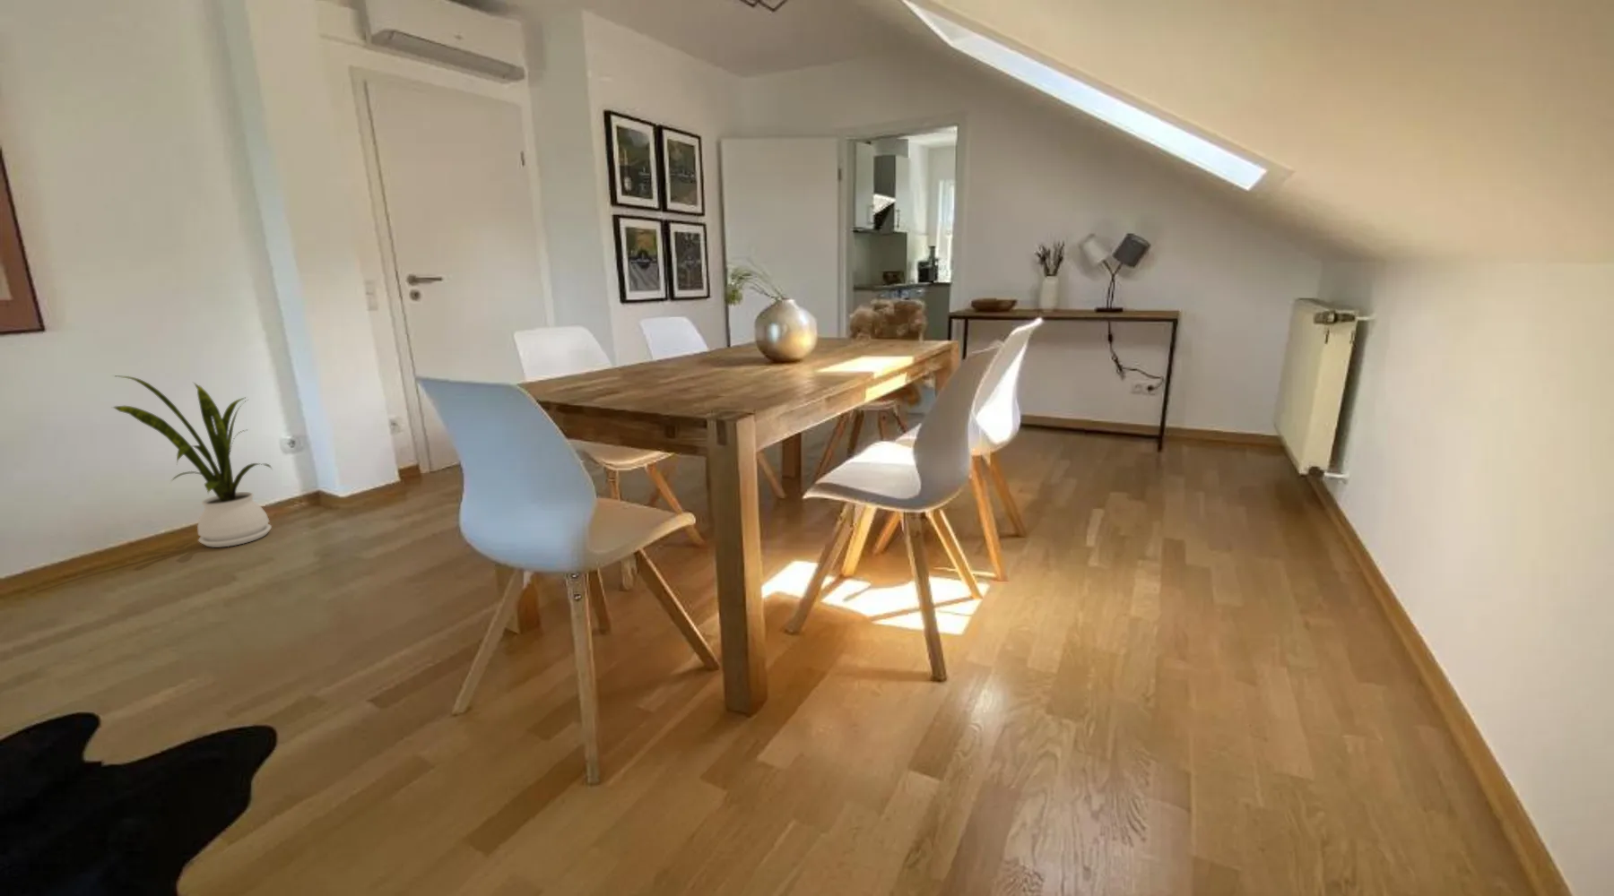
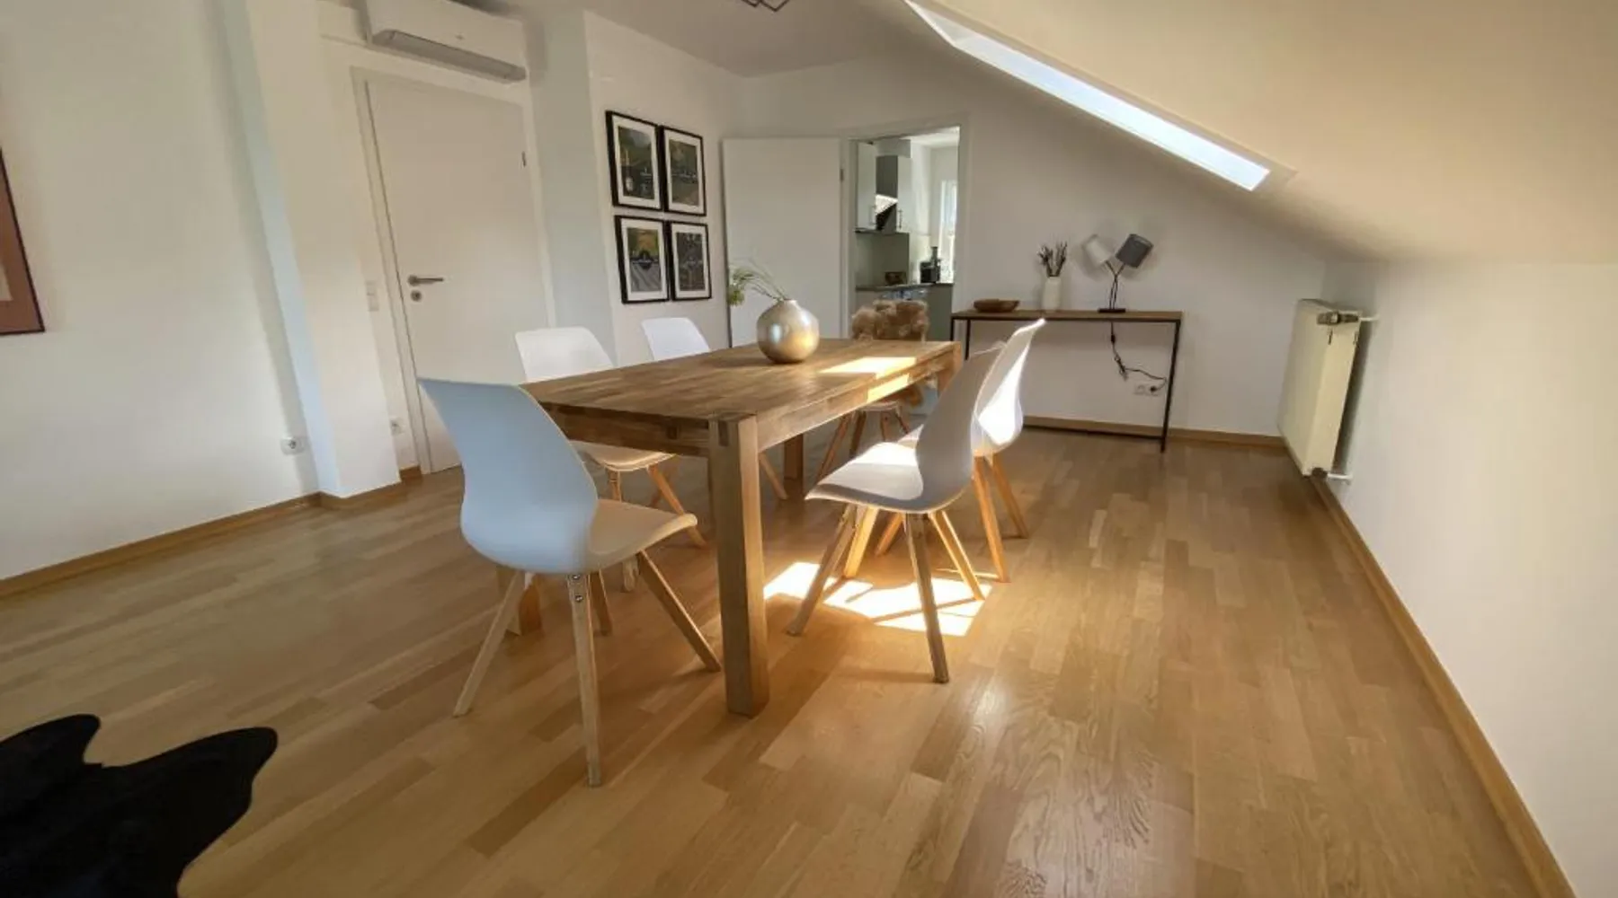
- house plant (208, 456)
